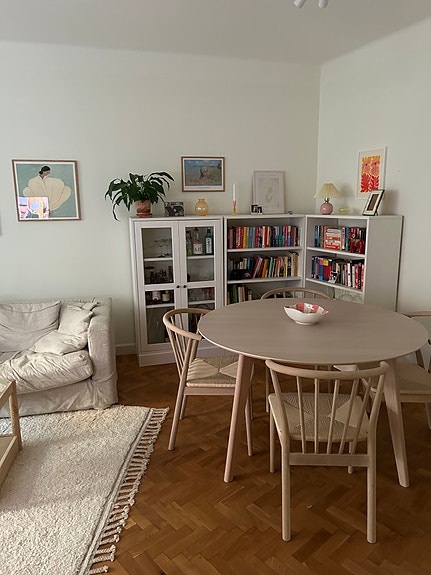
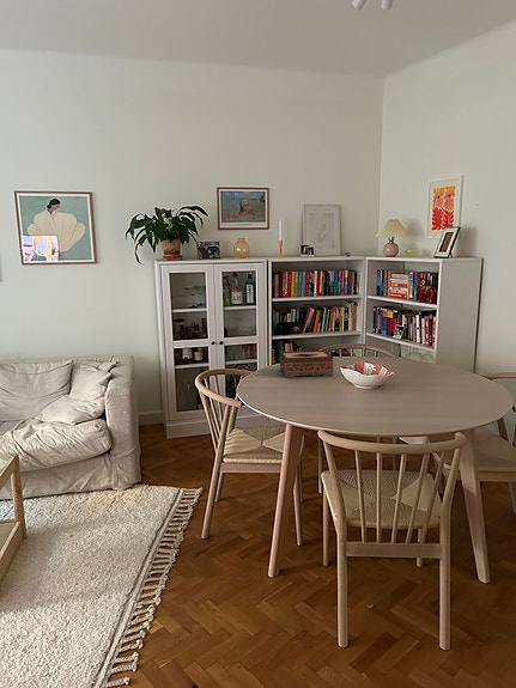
+ tissue box (305, 363)
